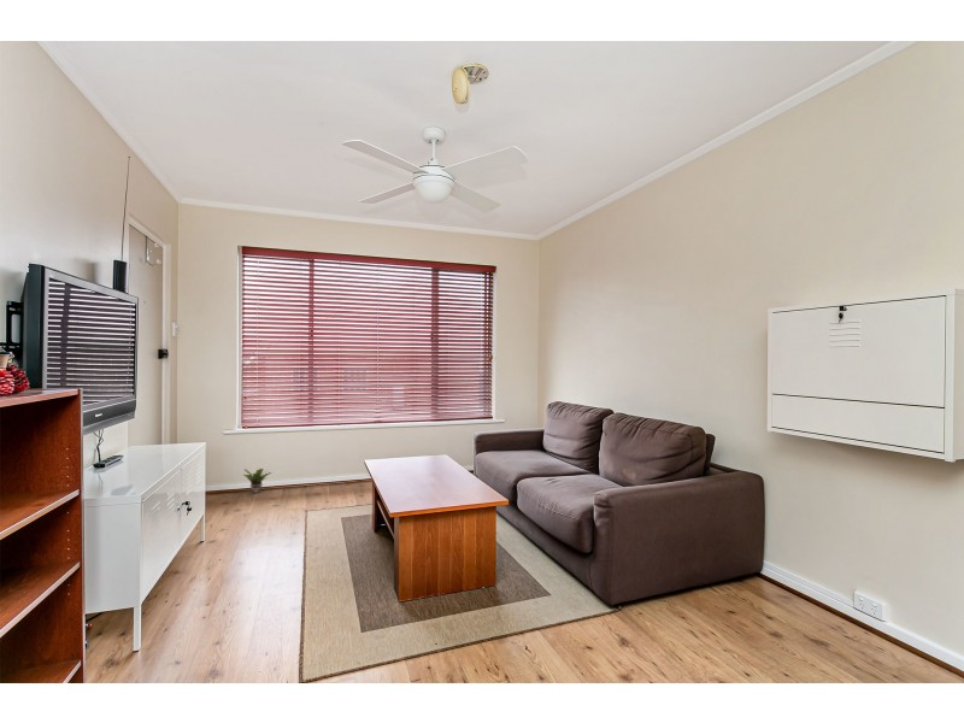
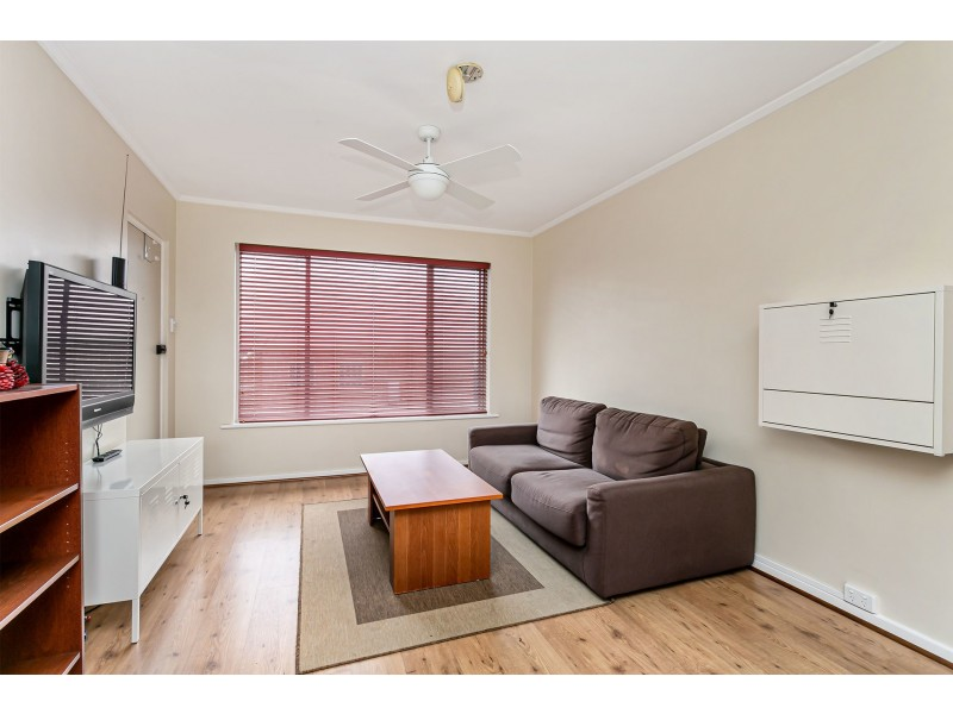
- potted plant (255, 480)
